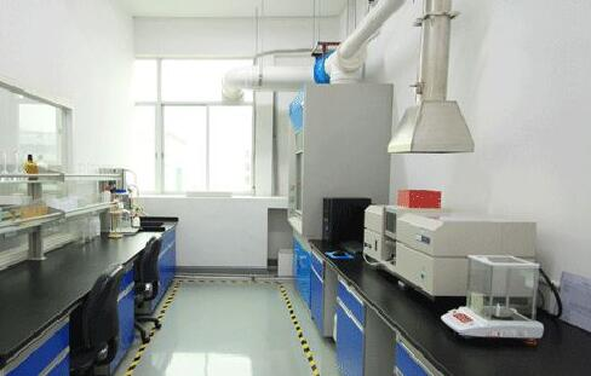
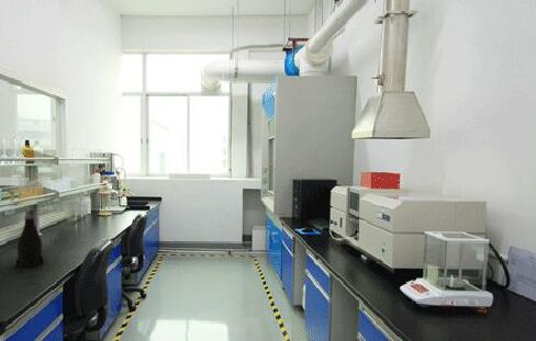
+ bottle (30, 240)
